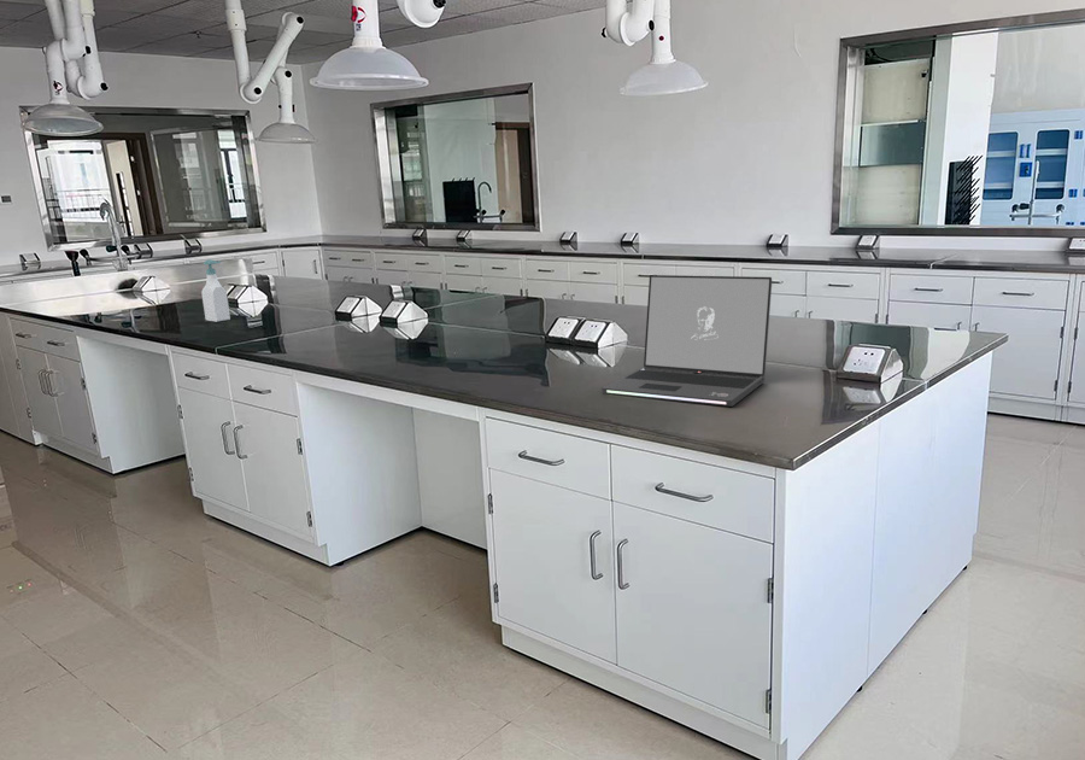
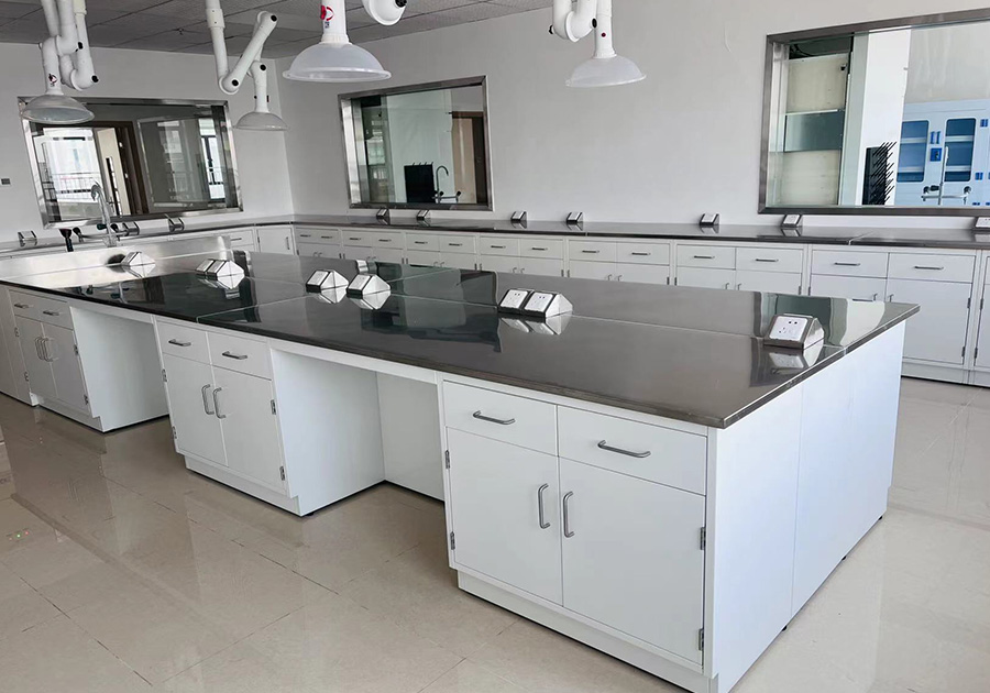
- laptop (687, 334)
- soap bottle (215, 290)
